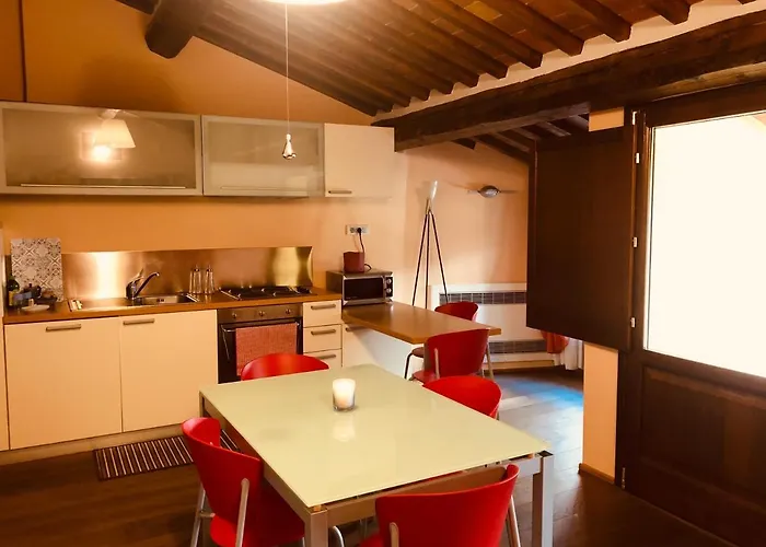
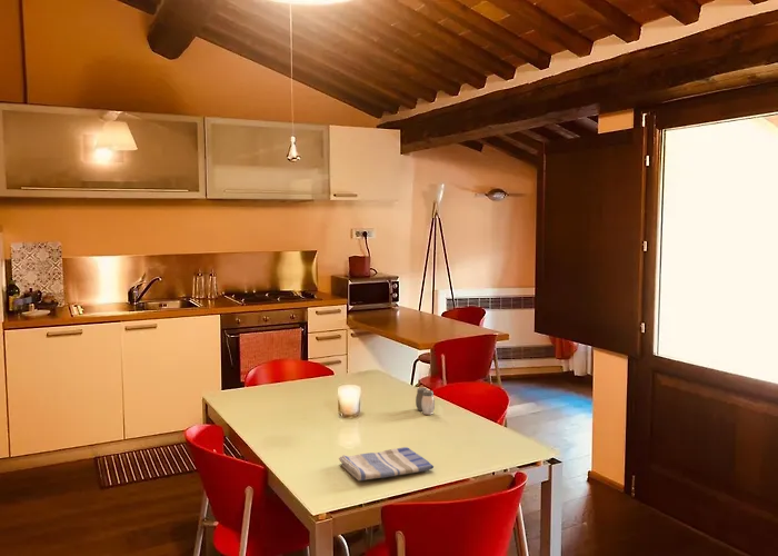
+ salt and pepper shaker (425, 400)
+ dish towel (385, 463)
